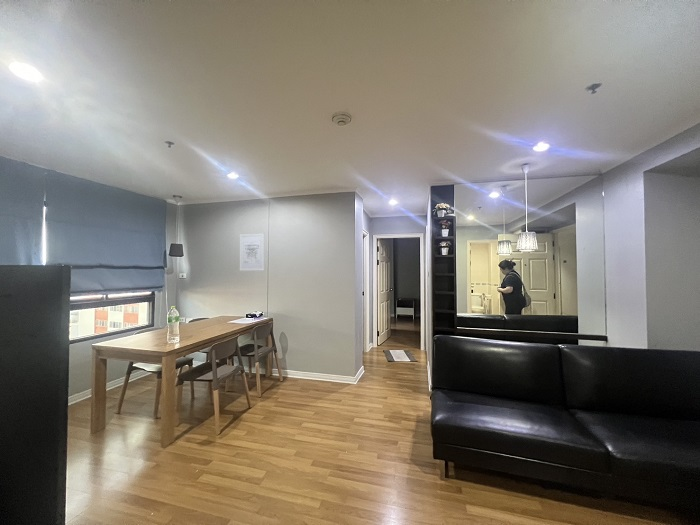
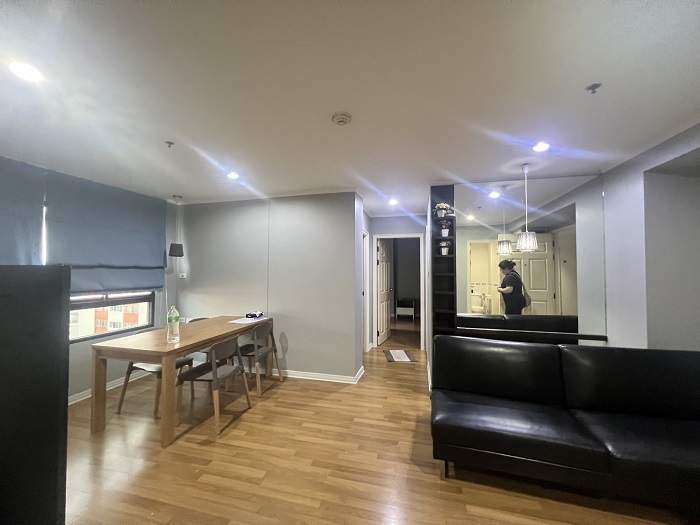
- wall art (251, 252)
